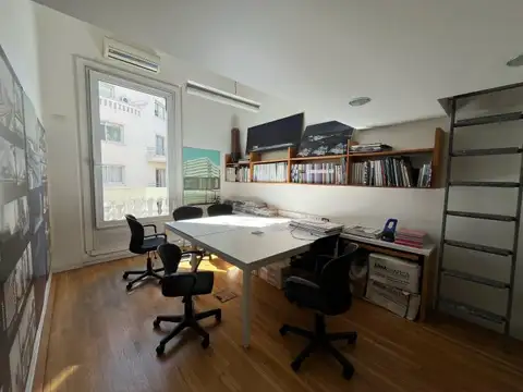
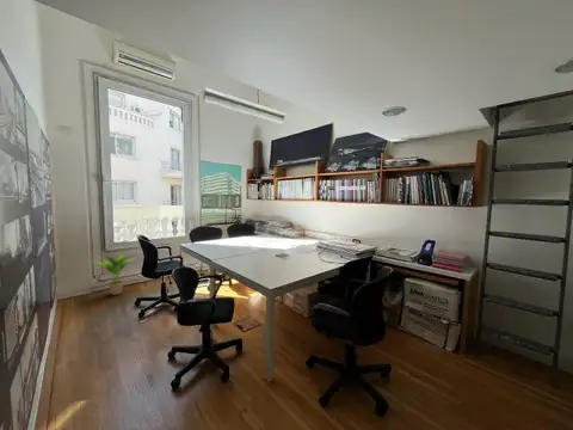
+ potted plant (117, 271)
